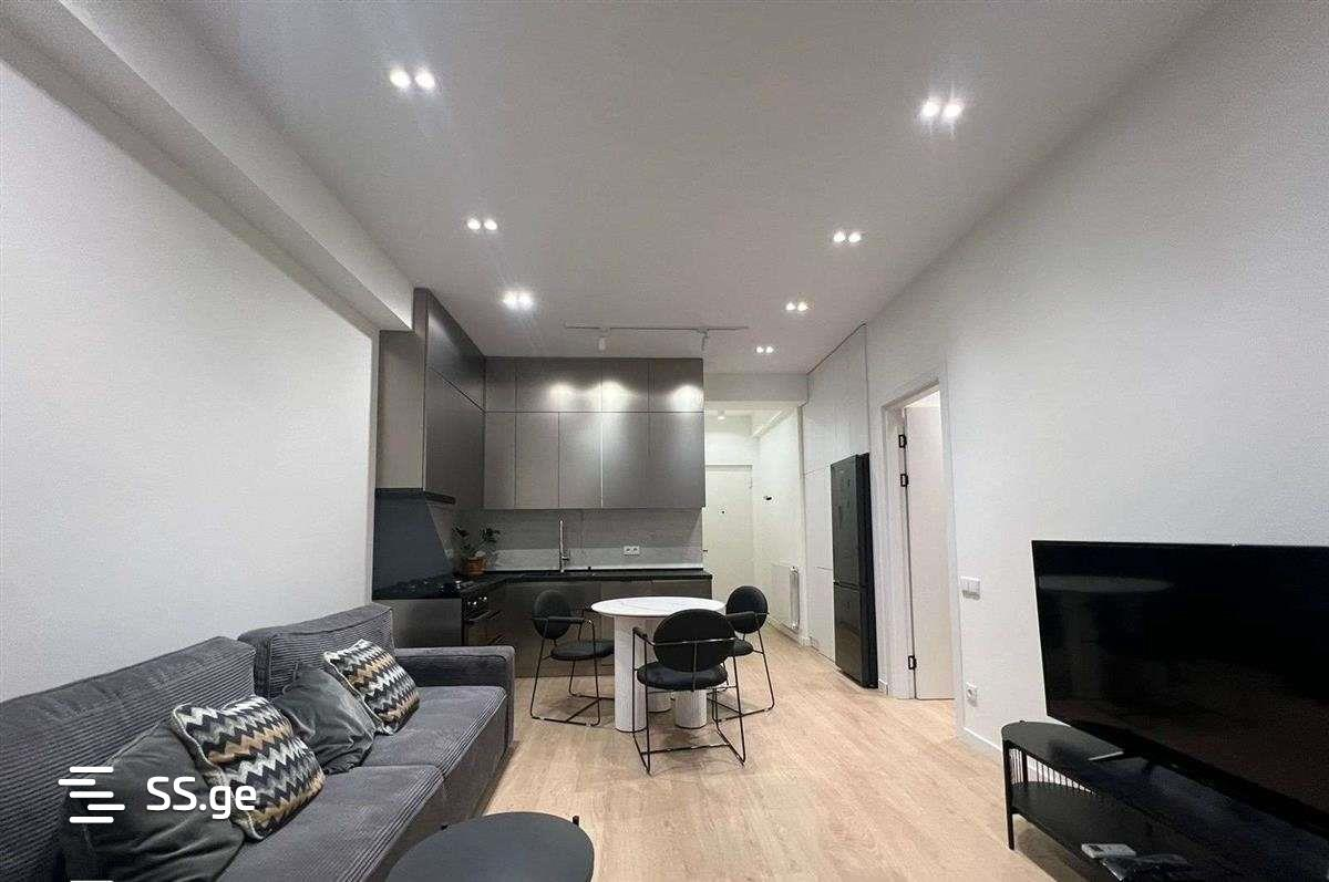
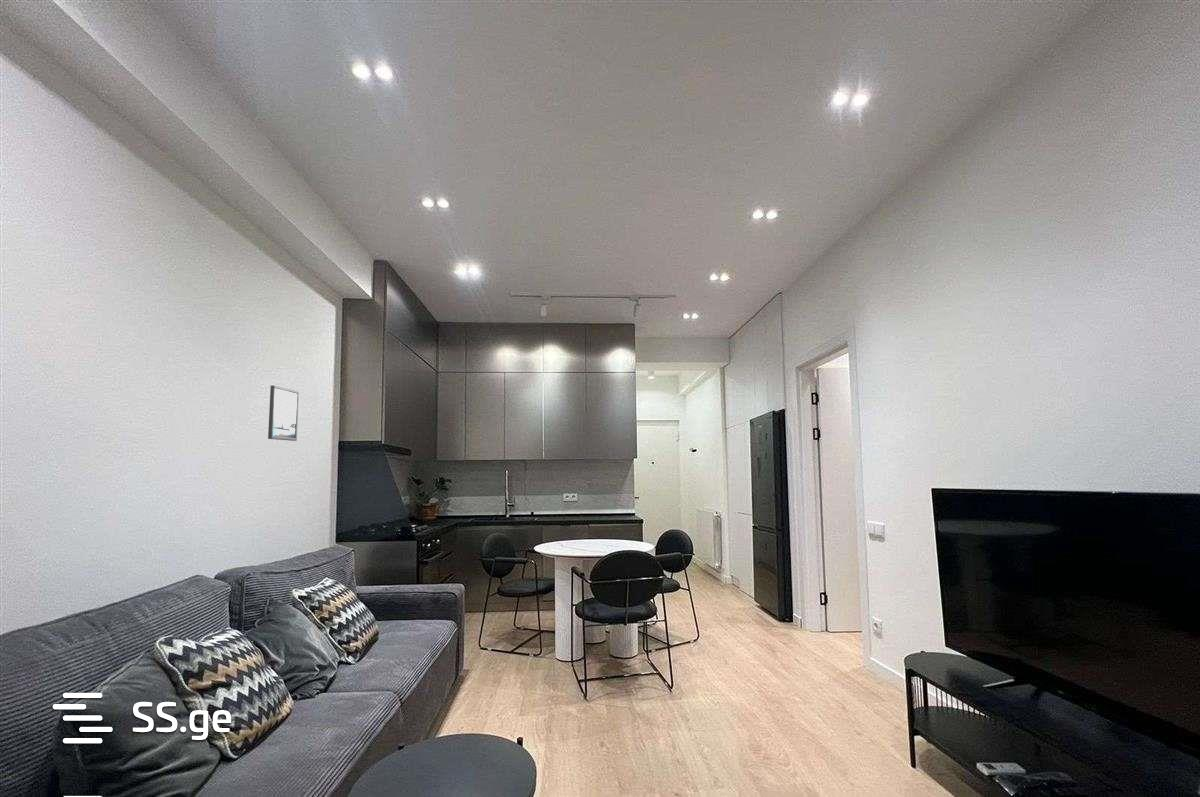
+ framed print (284, 414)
